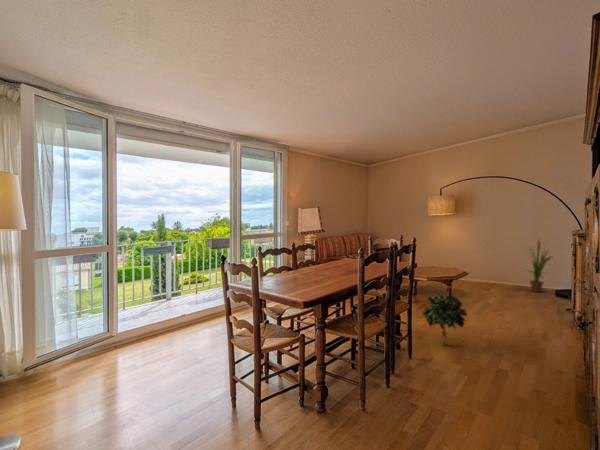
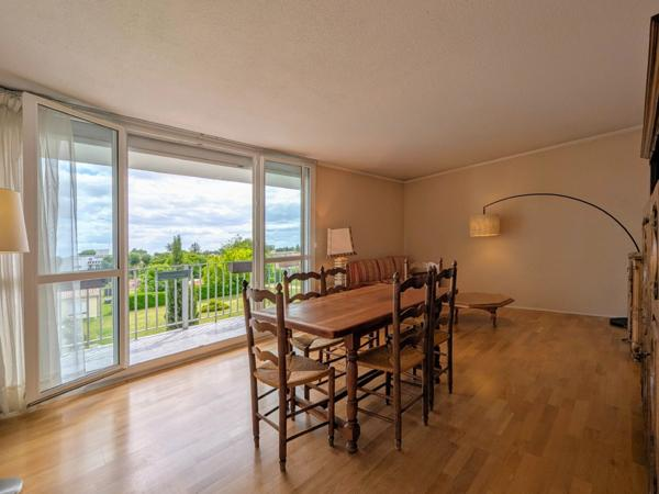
- house plant (535, 264)
- decorative plant (444, 321)
